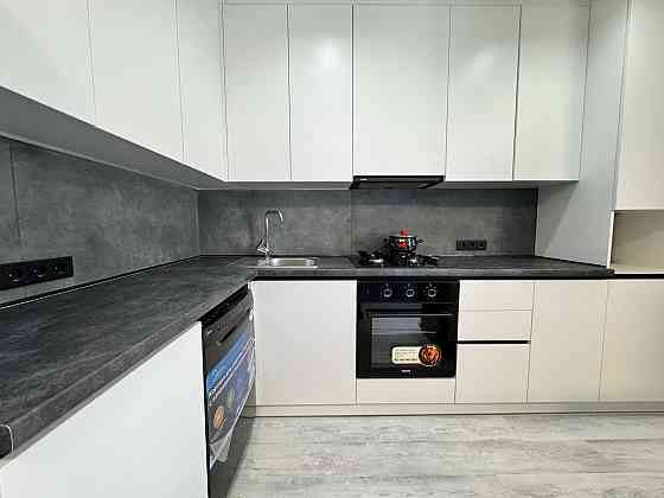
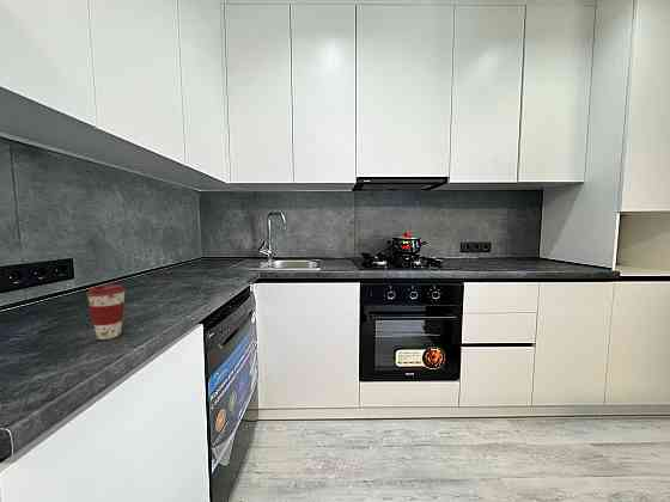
+ coffee cup (108, 311)
